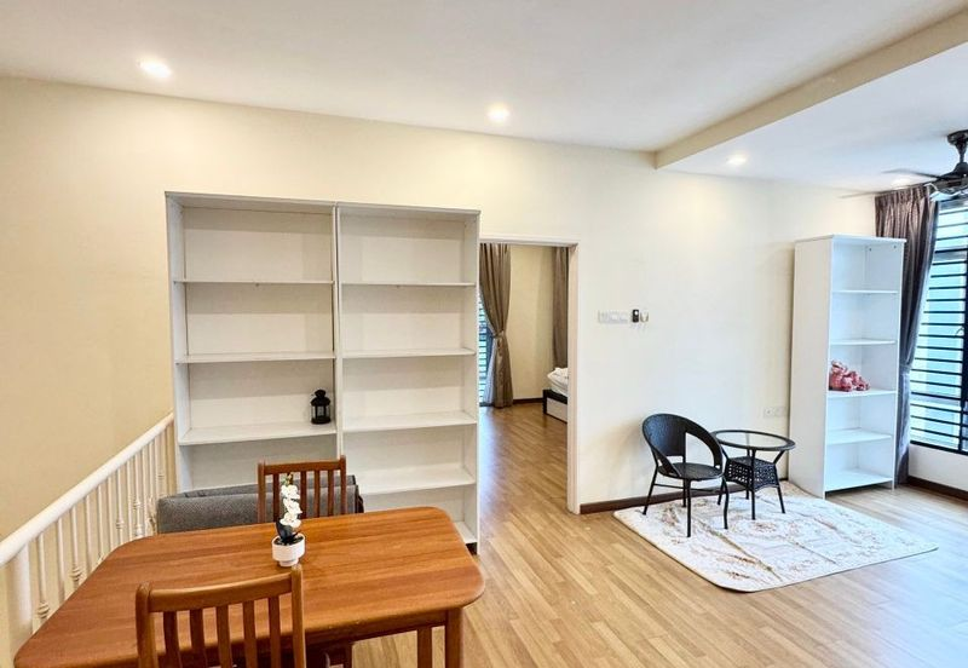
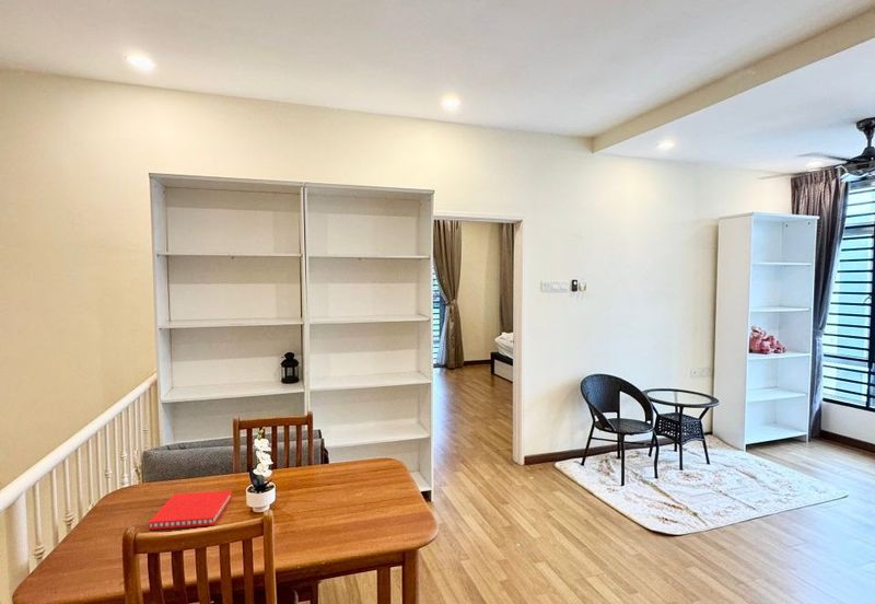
+ notebook (192, 509)
